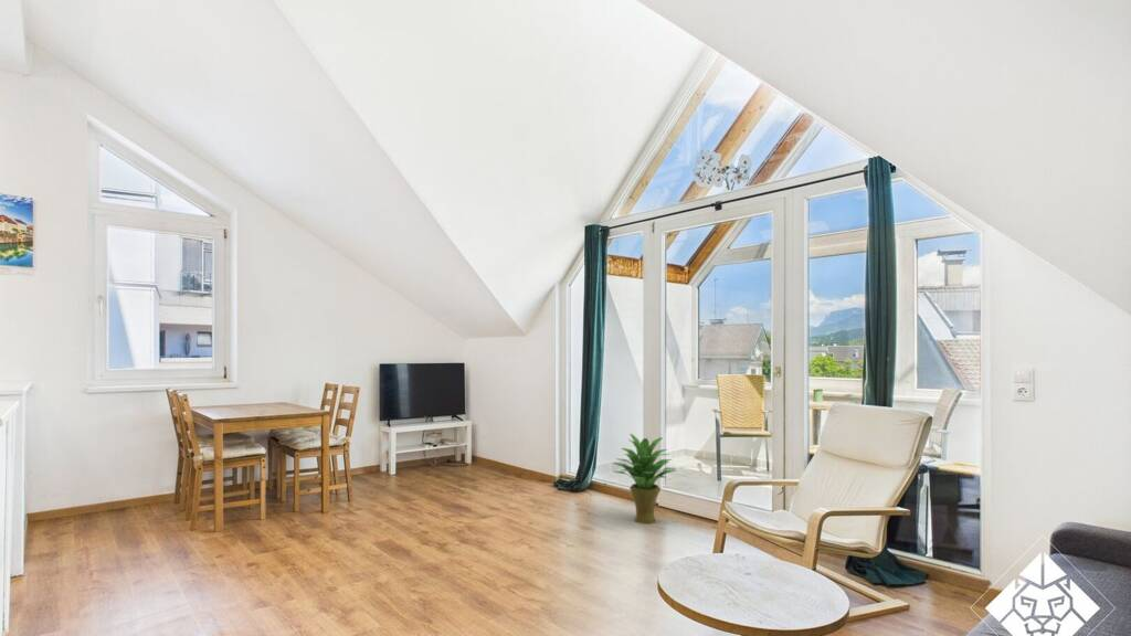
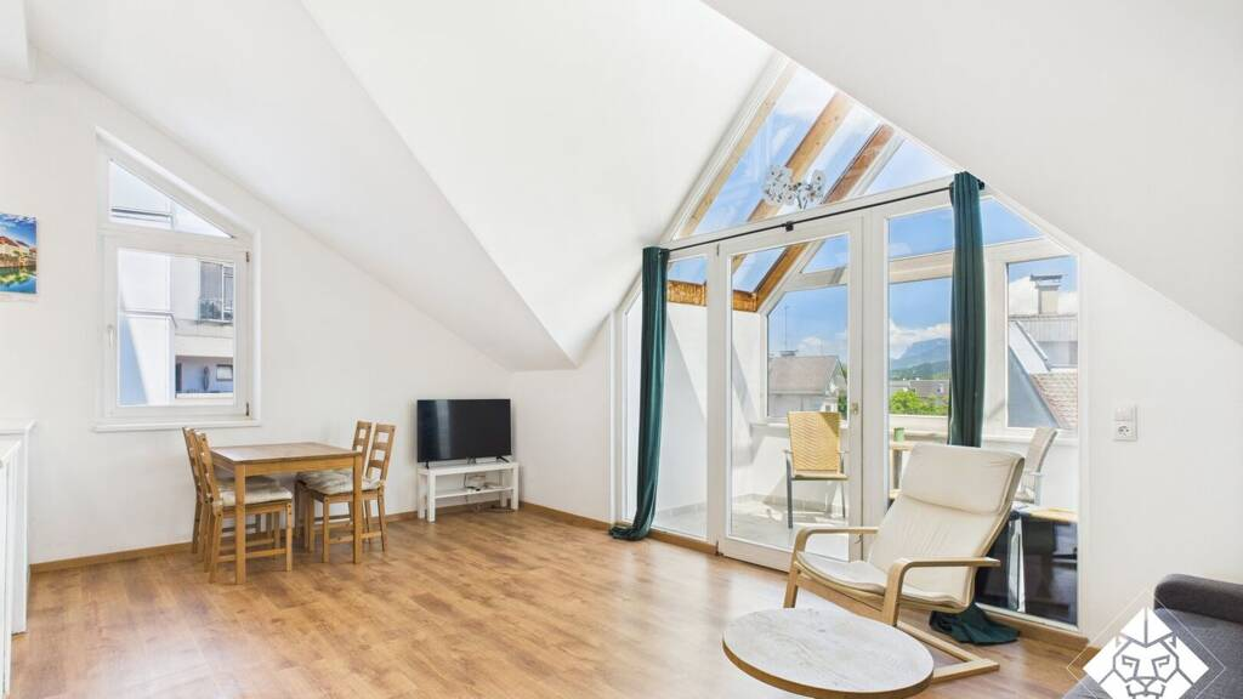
- potted plant (645, 477)
